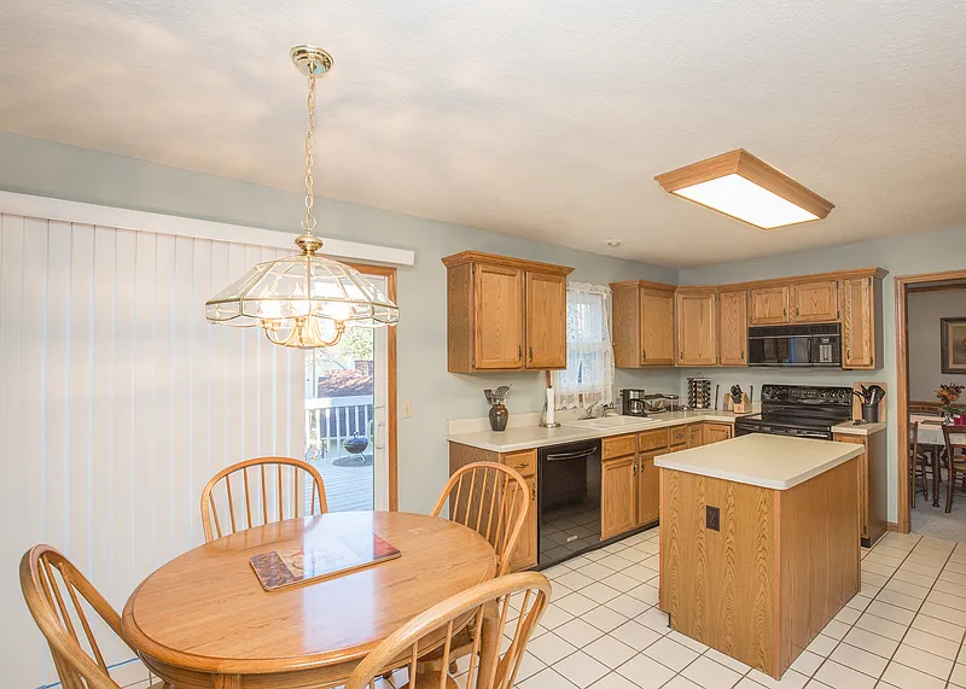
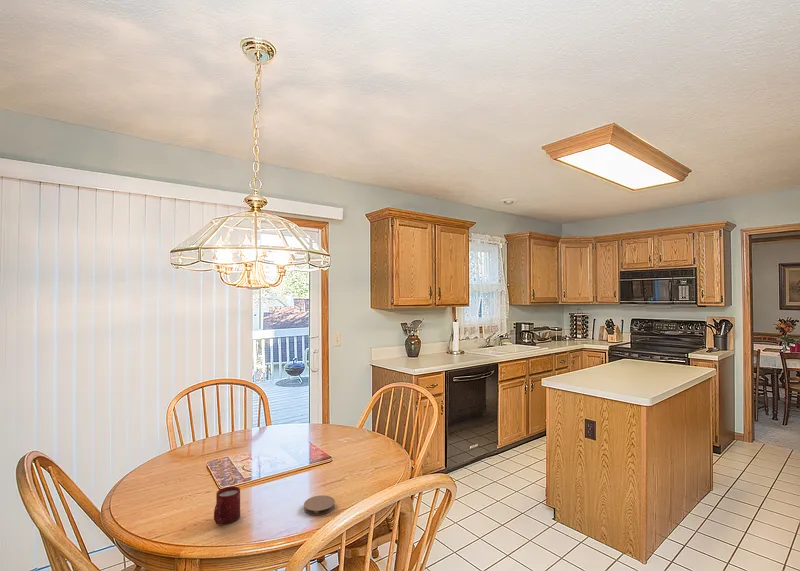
+ cup (225, 507)
+ coaster (319, 504)
